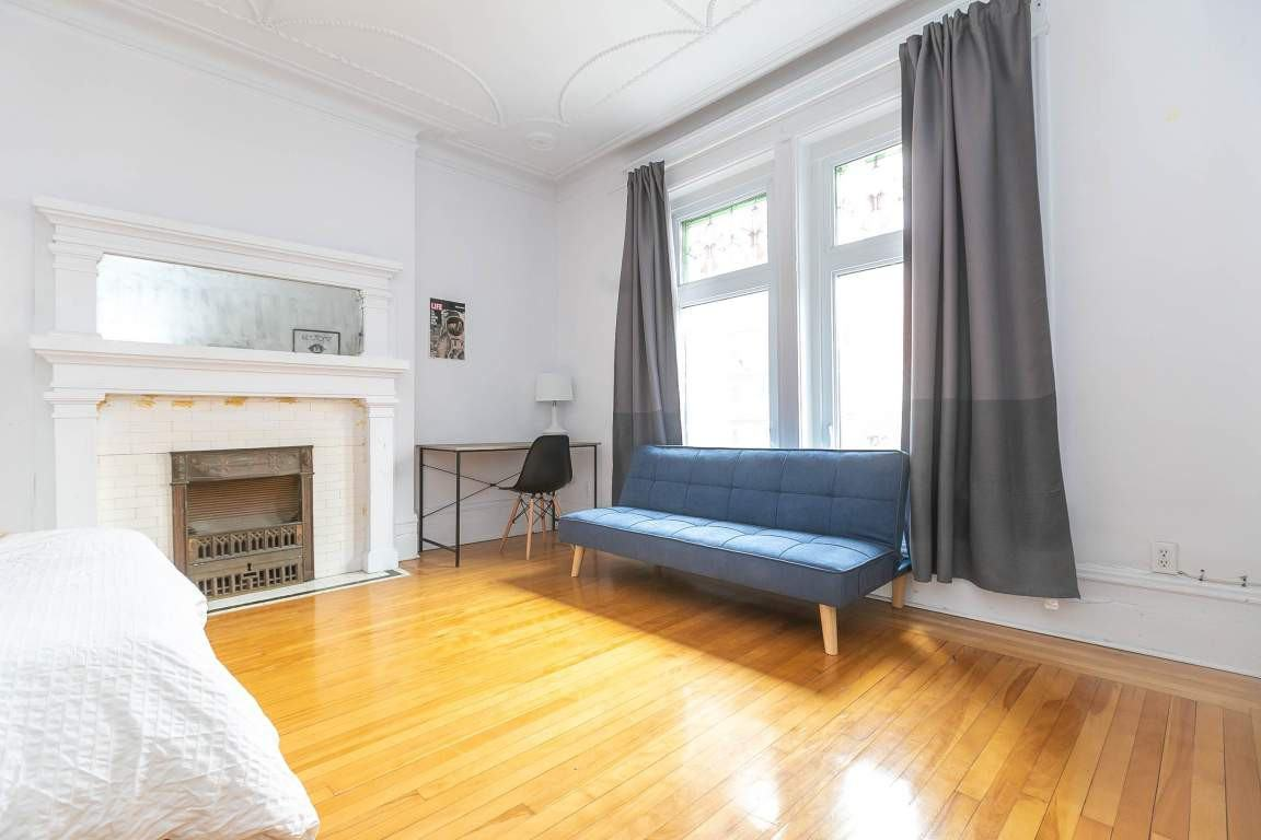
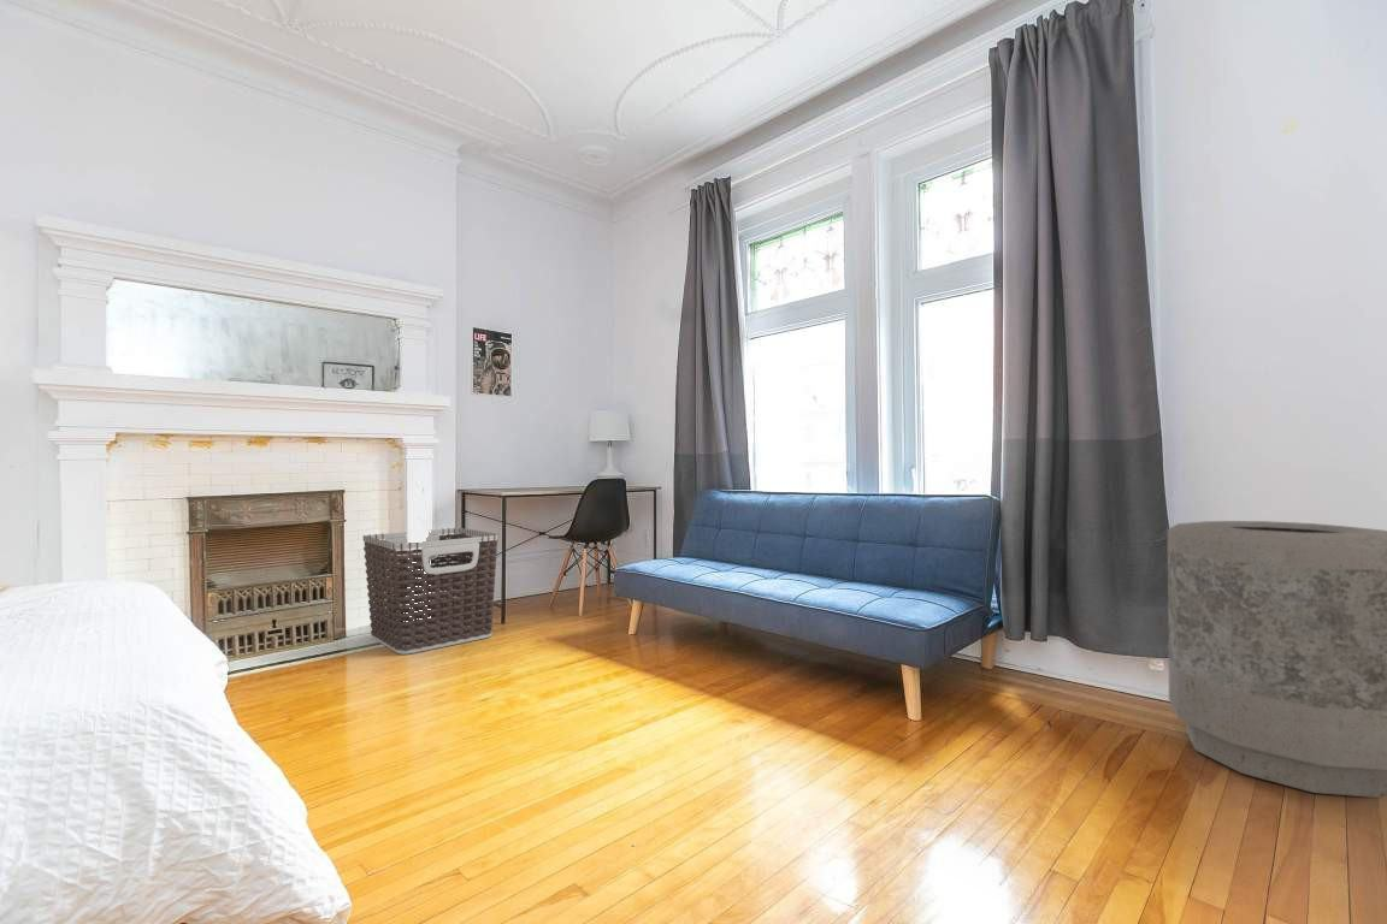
+ trash can (1283, 641)
+ clothes hamper (431, 585)
